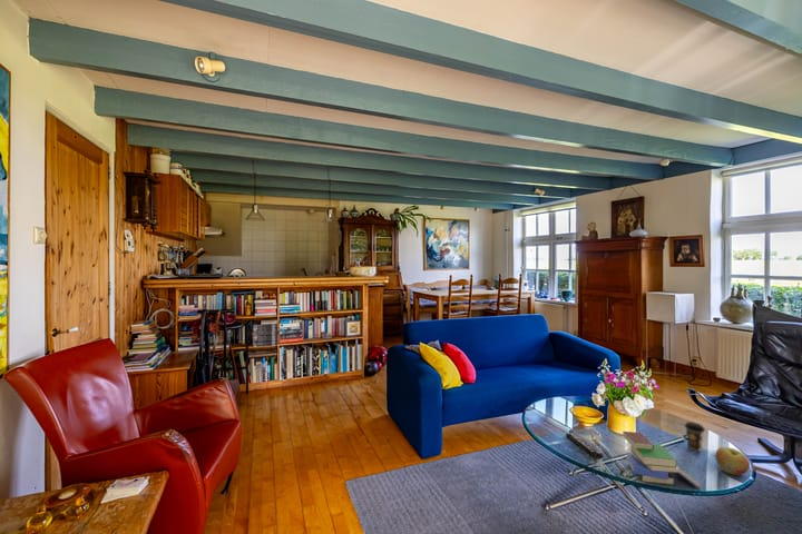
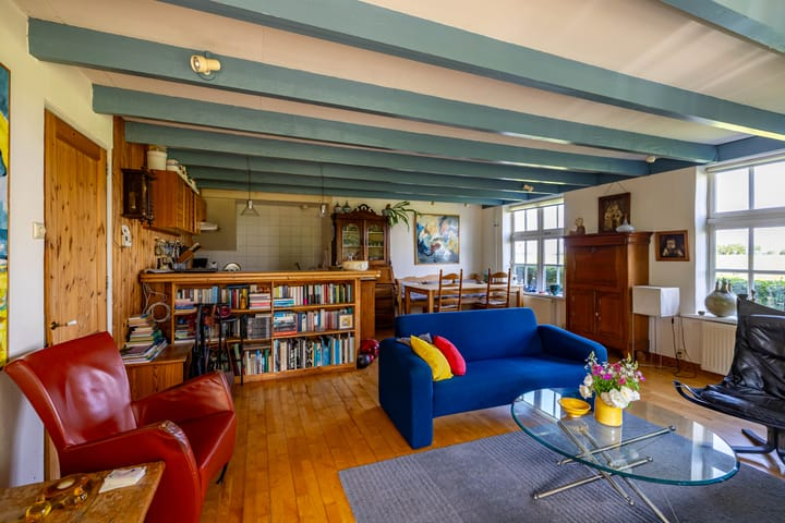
- remote control (583, 444)
- apple (732, 461)
- book (656, 458)
- coffee cup (694, 436)
